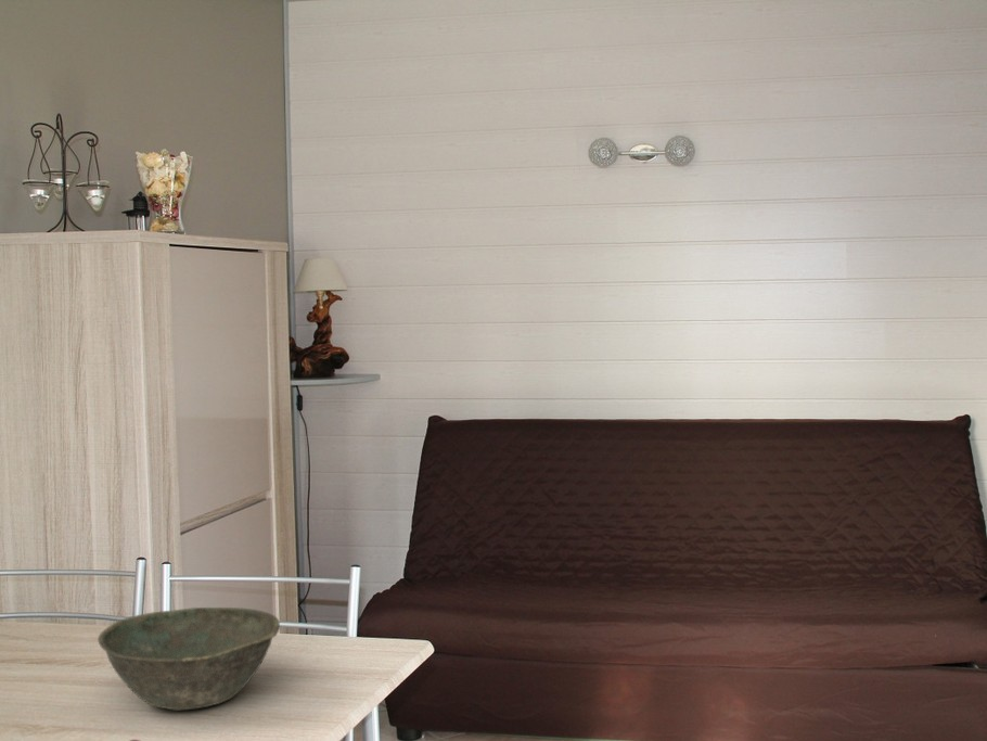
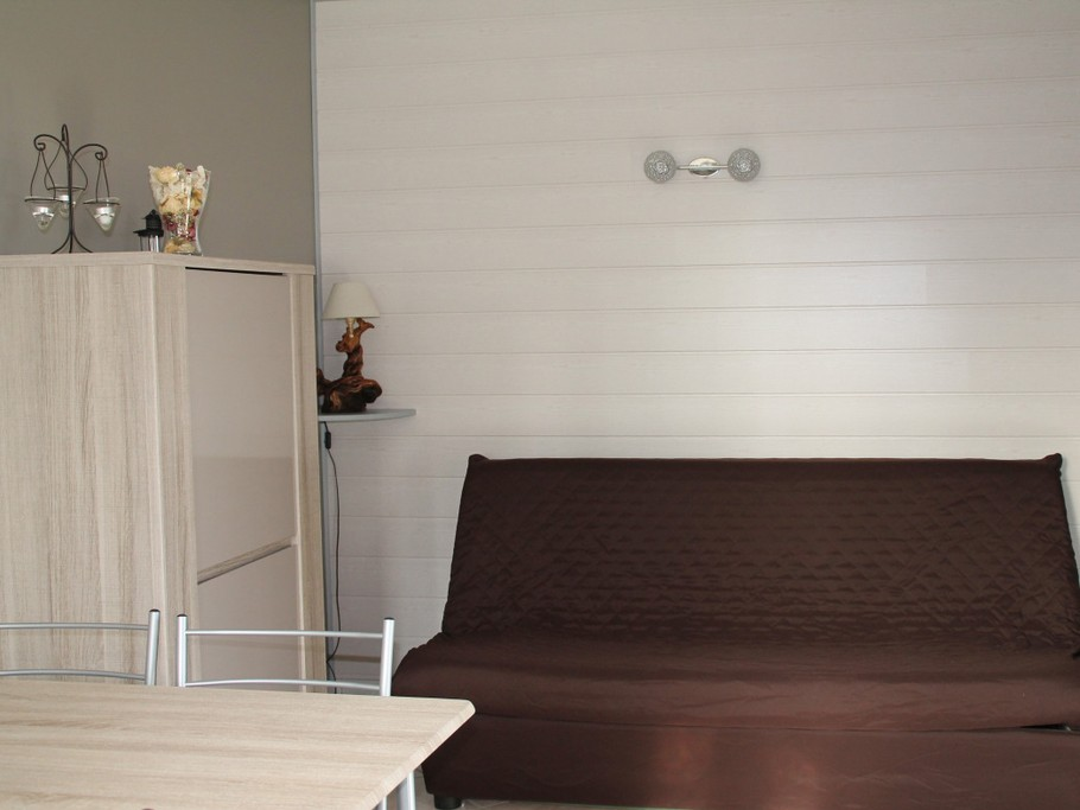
- bowl (190, 662)
